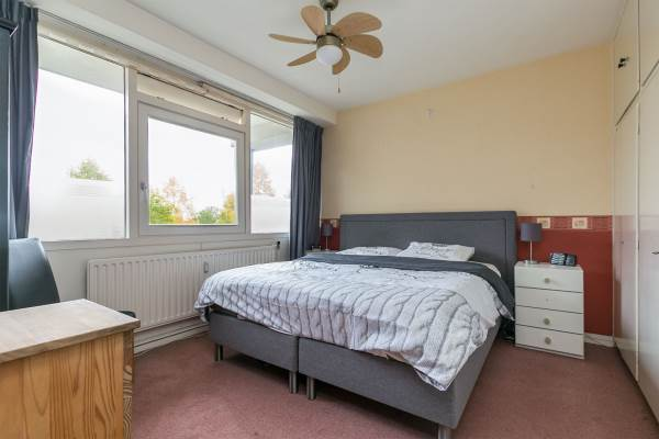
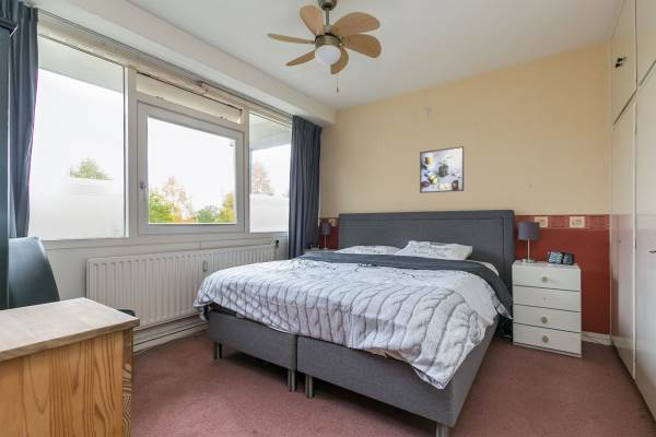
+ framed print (441, 170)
